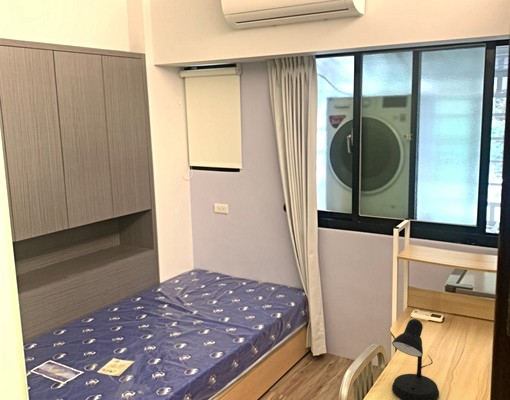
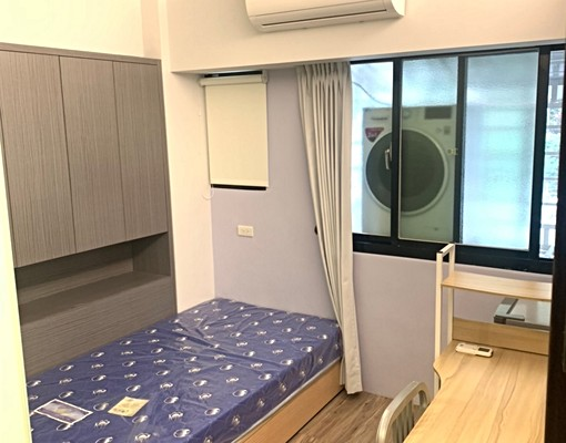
- desk lamp (421, 344)
